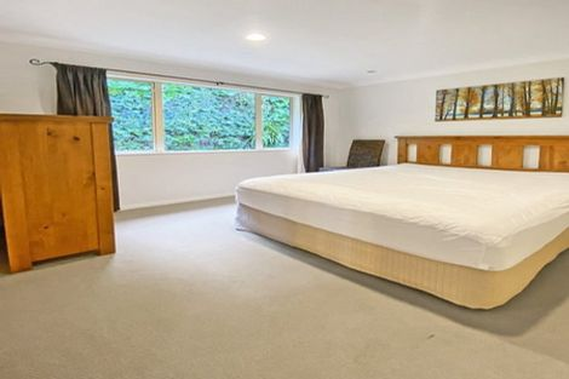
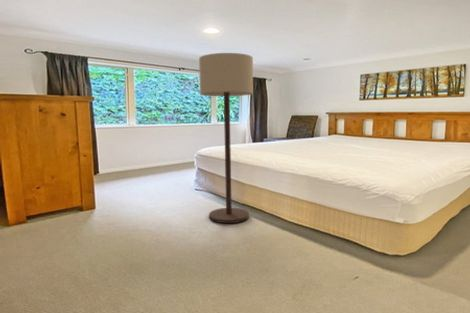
+ floor lamp (227, 140)
